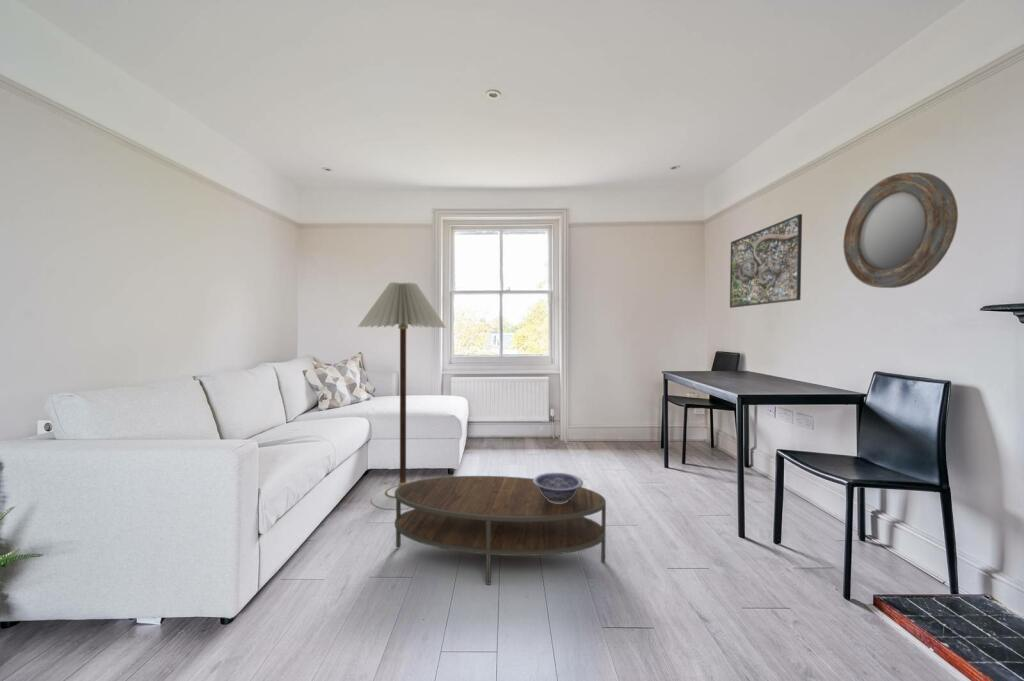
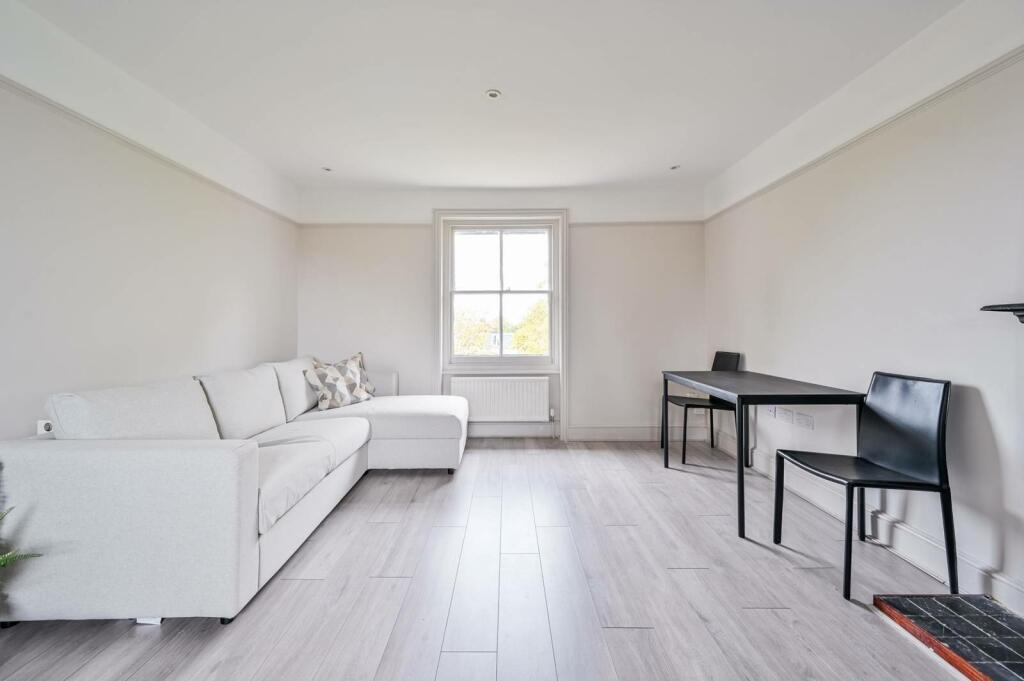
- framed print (761, 267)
- coffee table (497, 524)
- decorative bowl (557, 489)
- home mirror (892, 232)
- floor lamp (403, 390)
